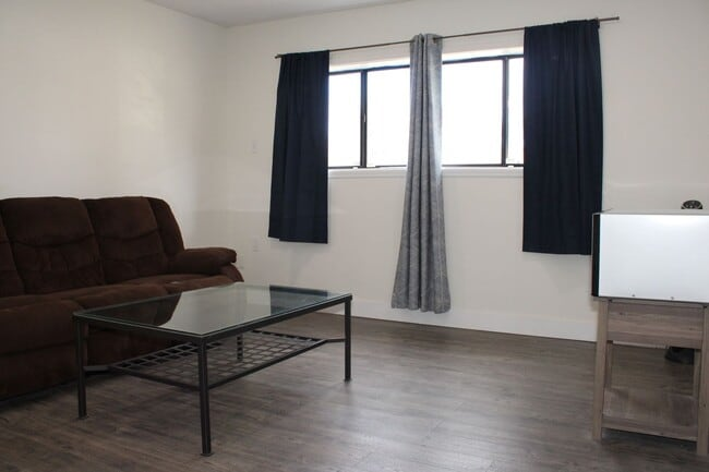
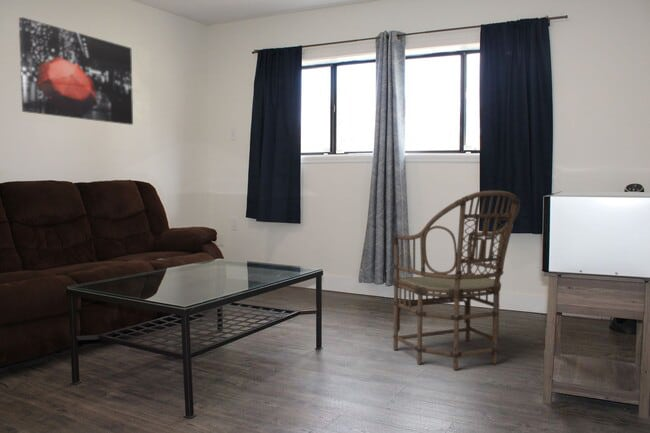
+ armchair (460, 274)
+ wall art (81, 76)
